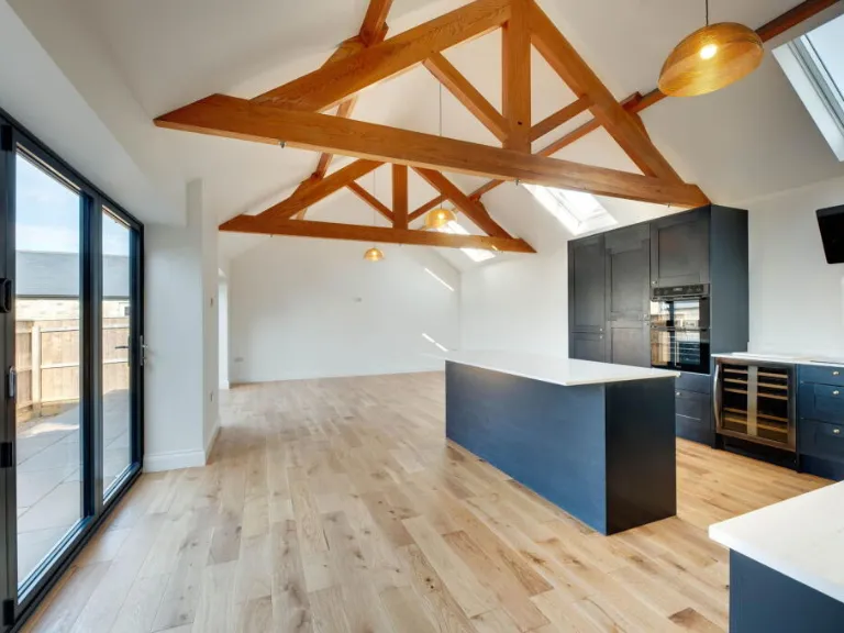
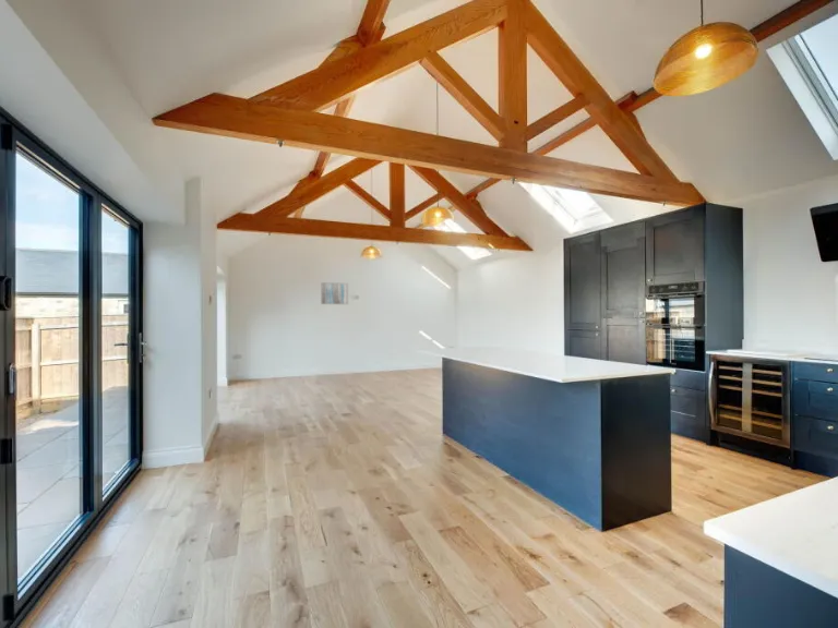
+ wall art (334, 293)
